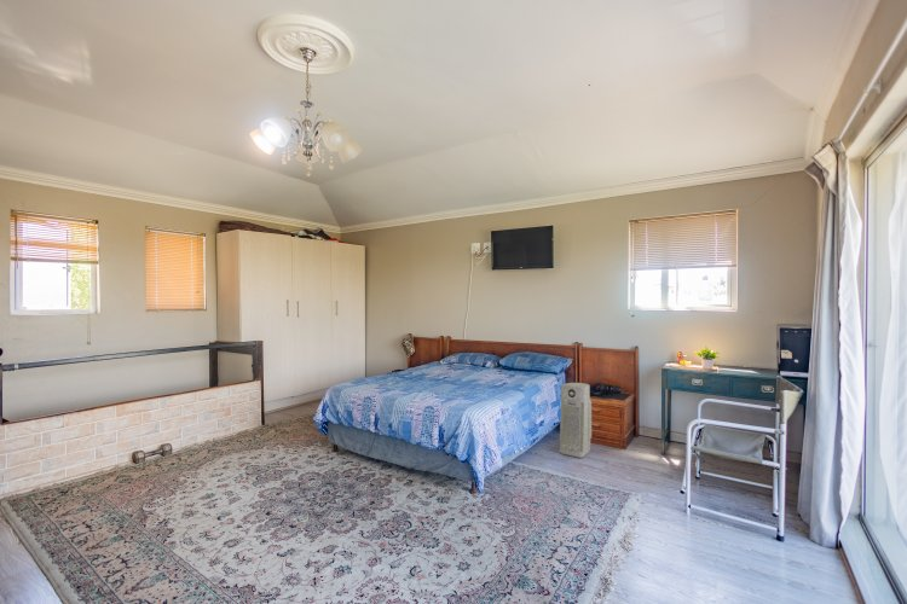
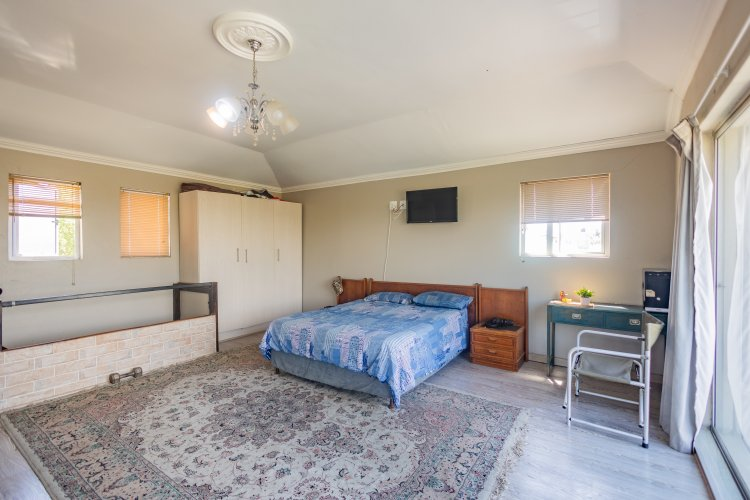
- air purifier (576, 417)
